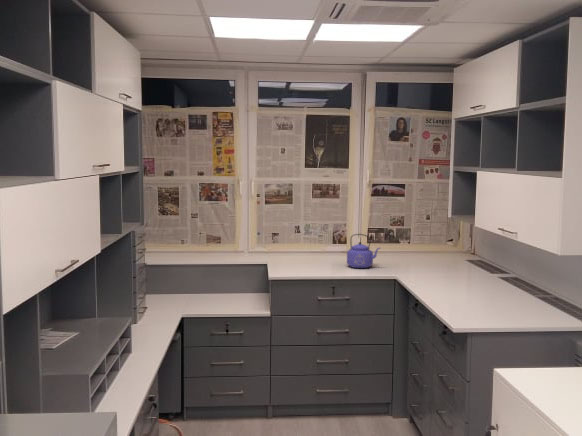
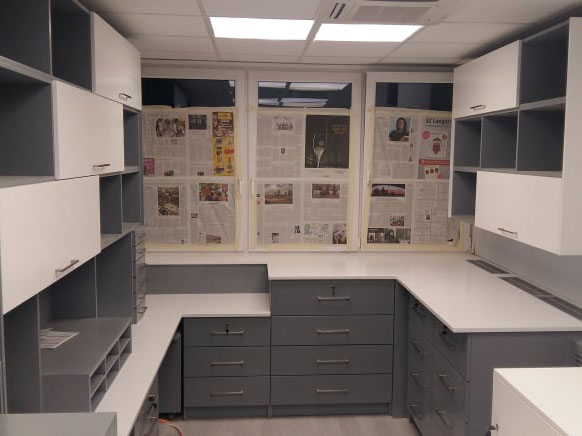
- kettle (363, 250)
